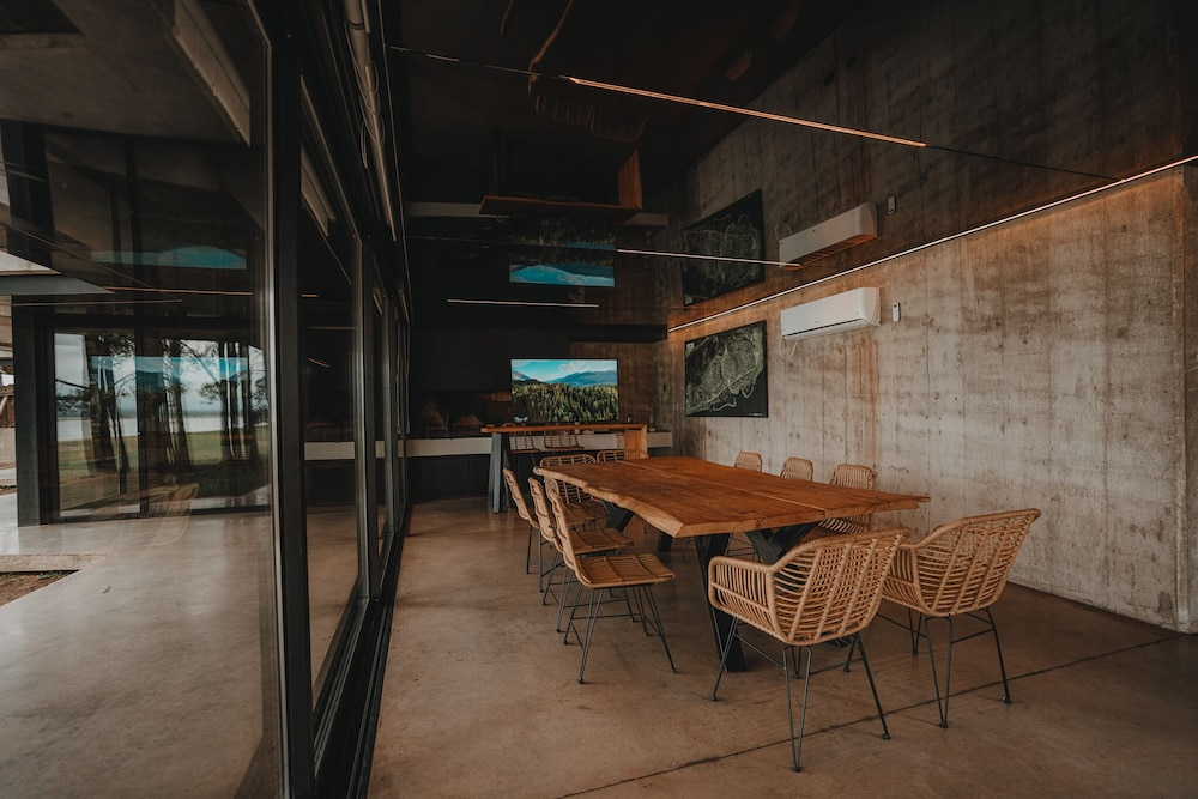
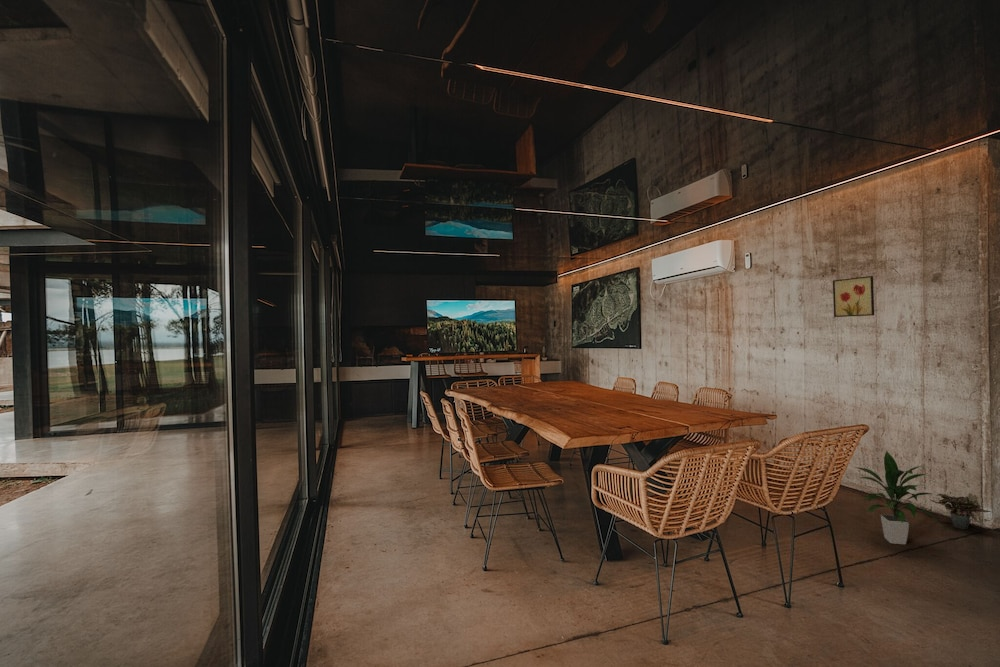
+ indoor plant (898, 498)
+ wall art (853, 297)
+ potted plant (960, 511)
